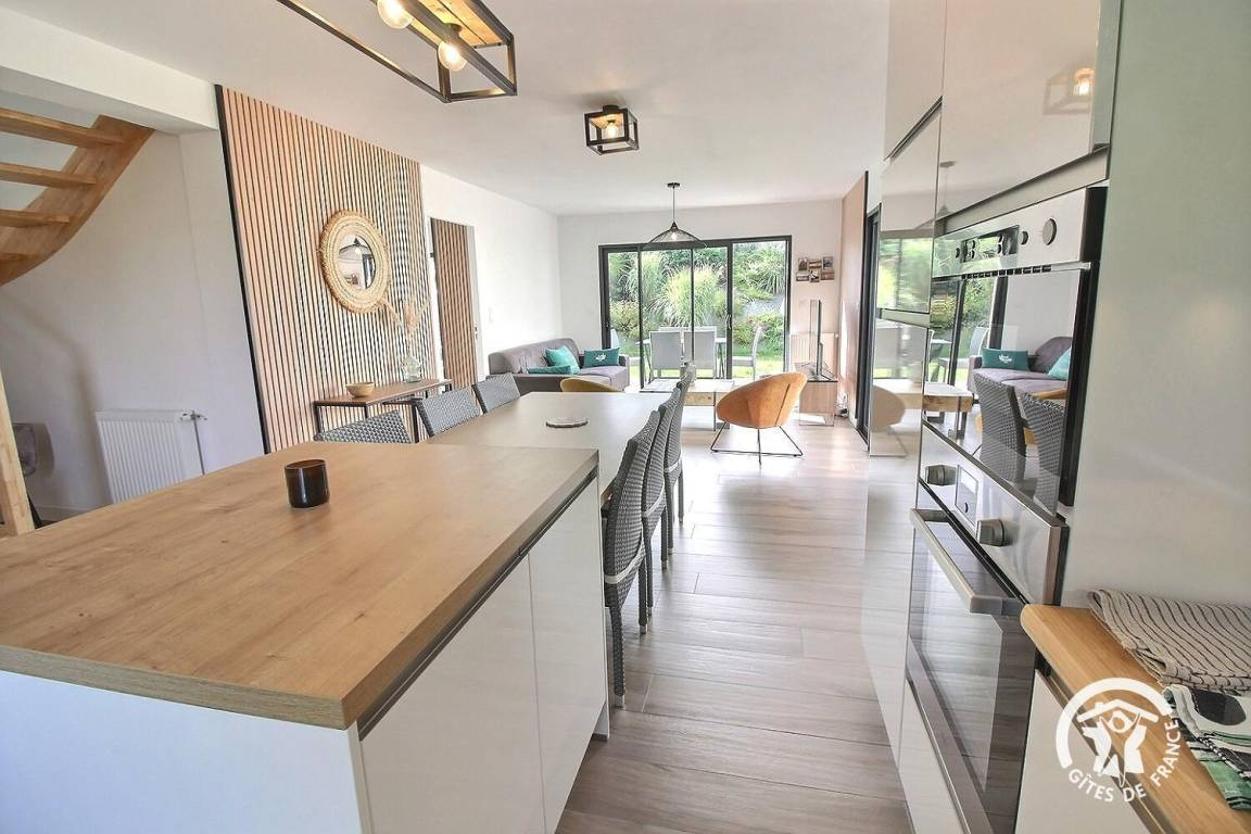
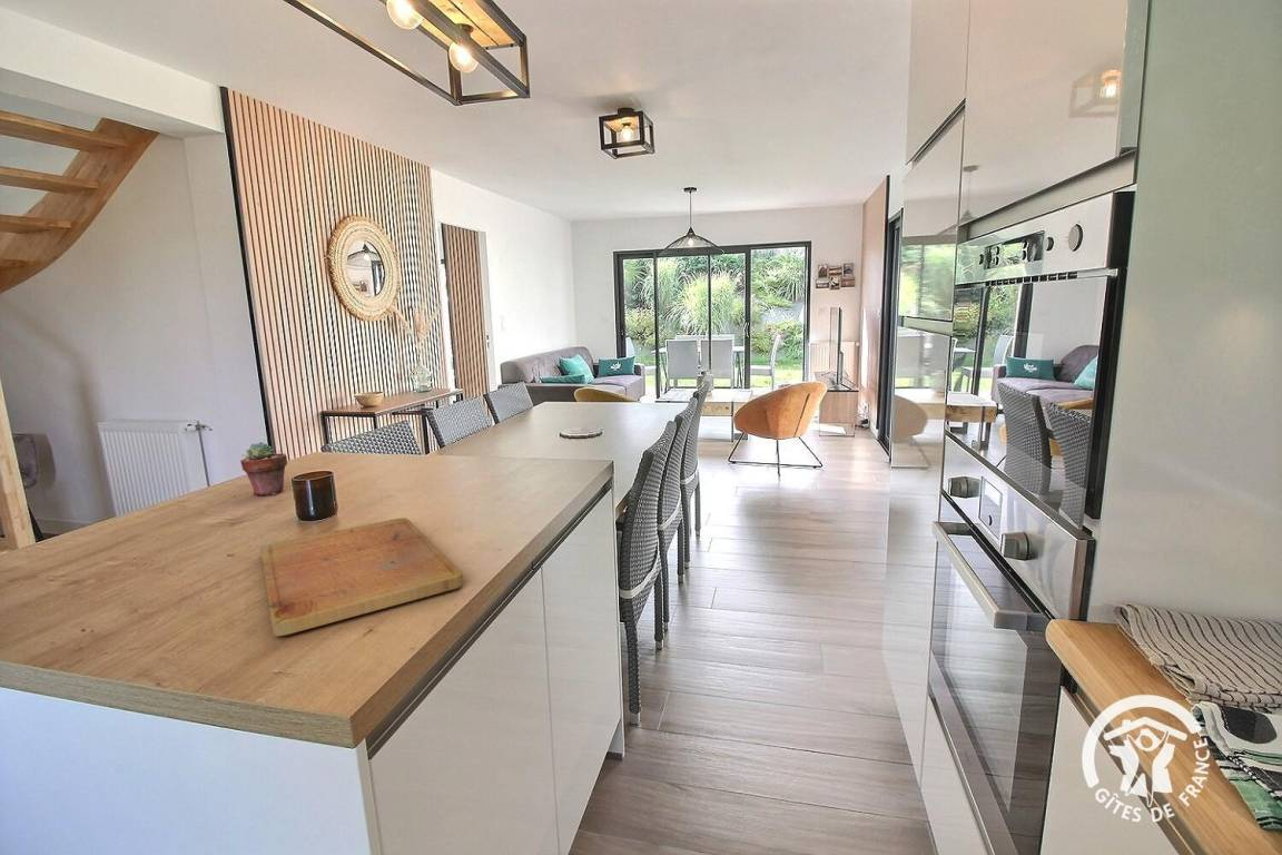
+ potted succulent (265, 466)
+ cutting board (354, 563)
